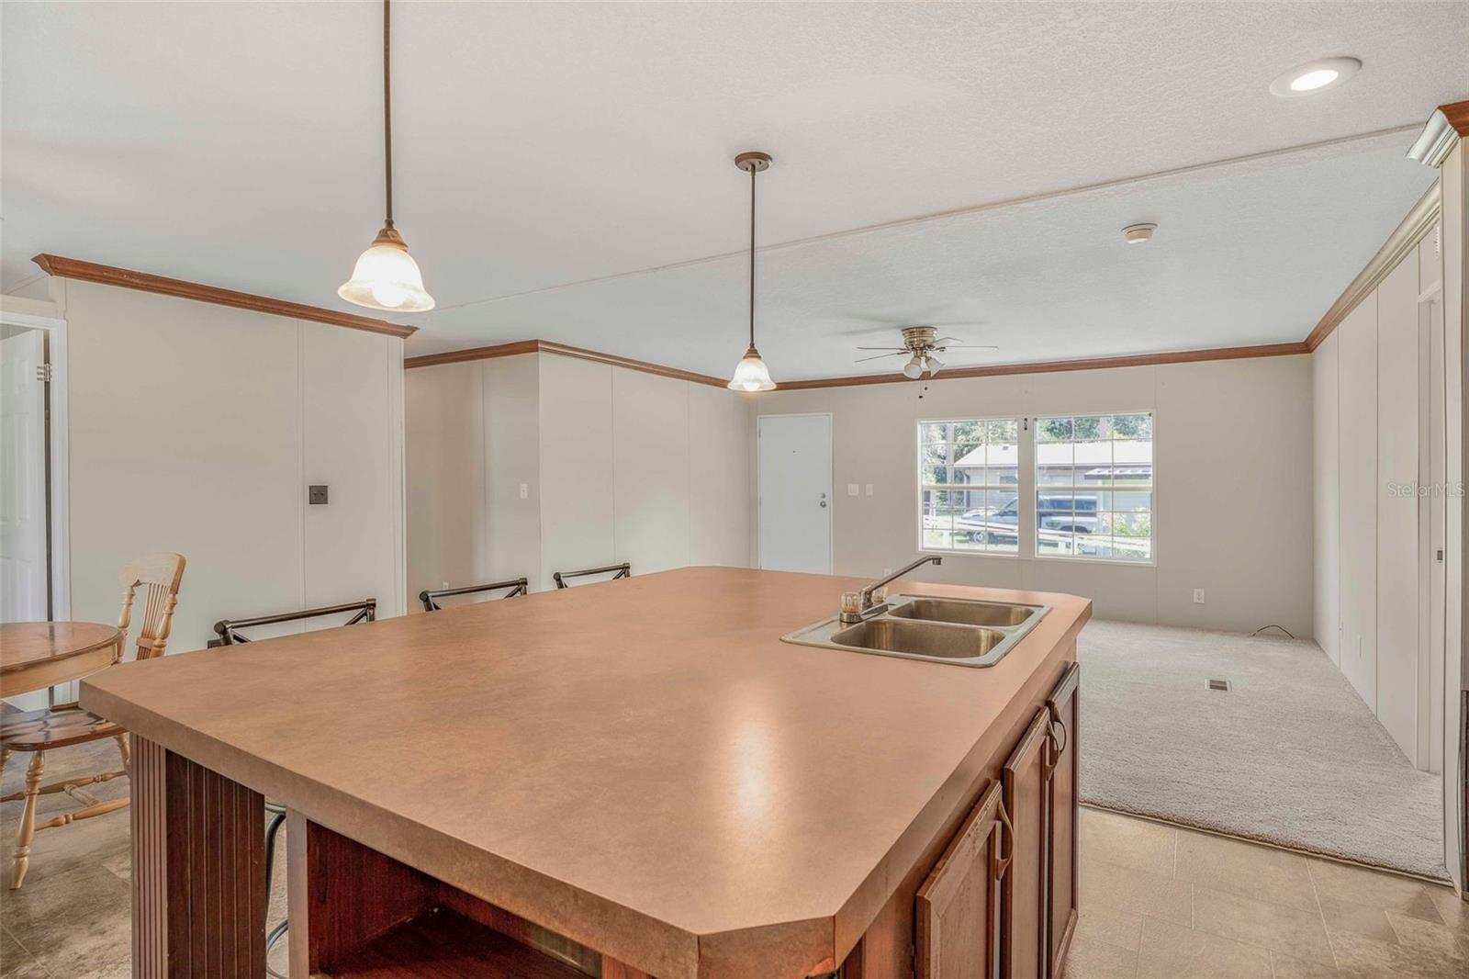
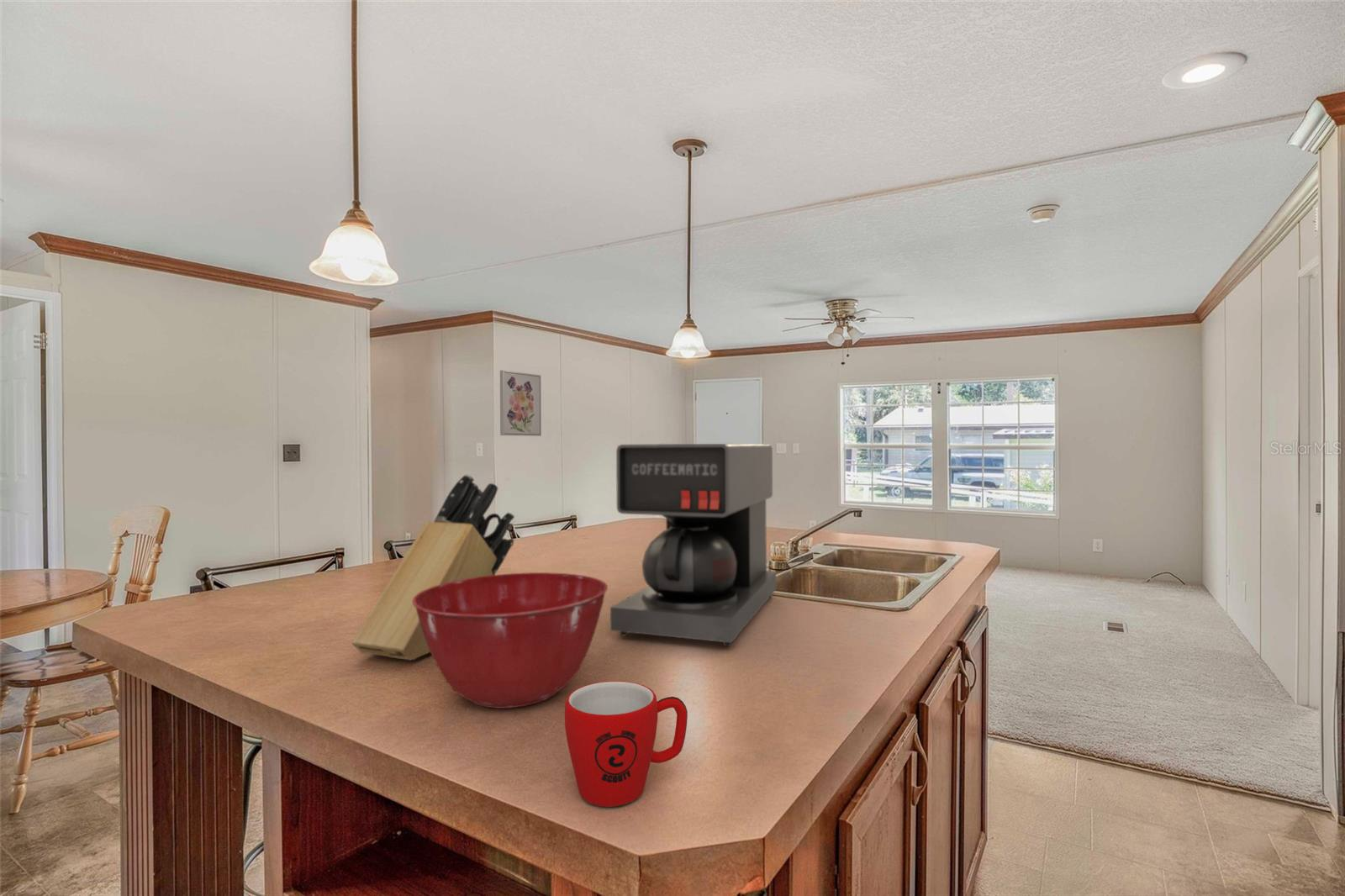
+ mixing bowl (514, 639)
+ coffee maker (704, 529)
+ mug (627, 741)
+ knife block (444, 556)
+ wall art (521, 404)
